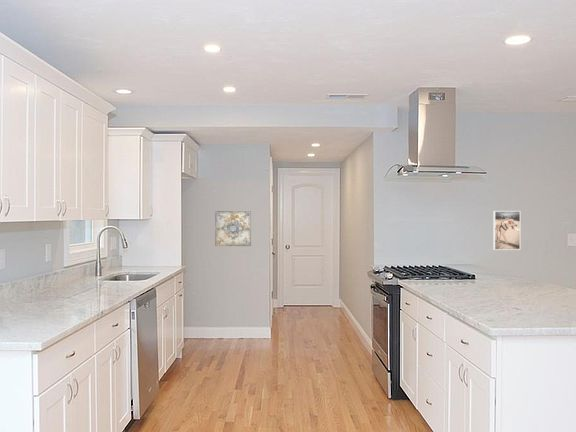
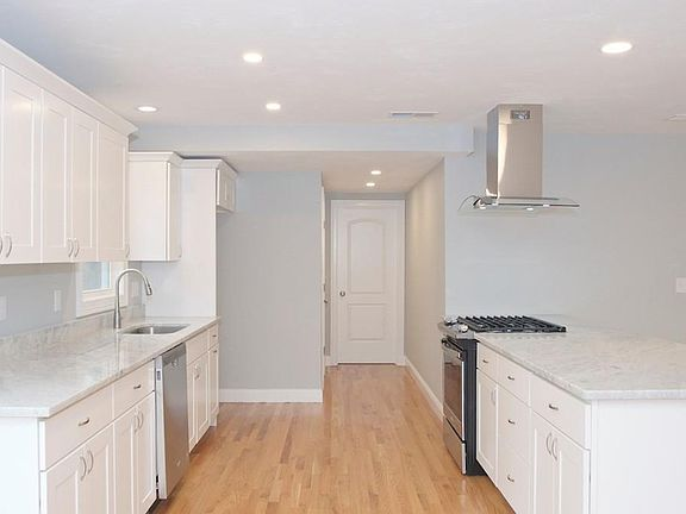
- wall art (233, 228)
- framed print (506, 230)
